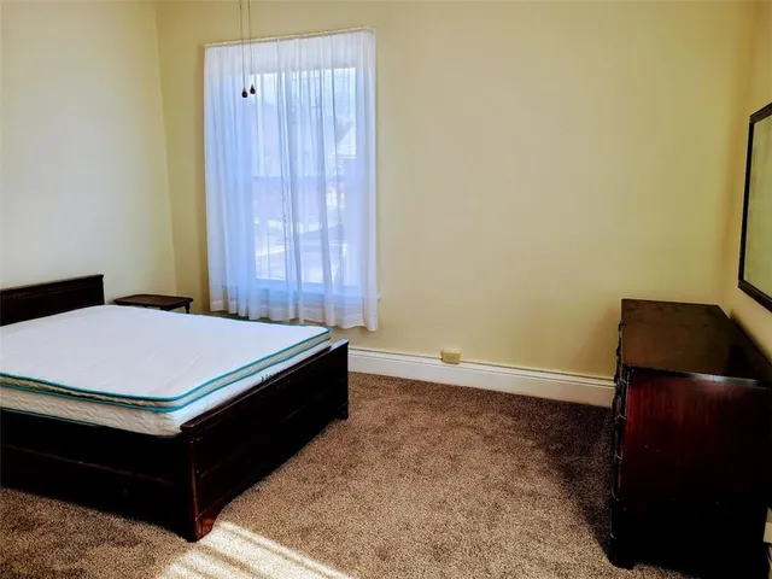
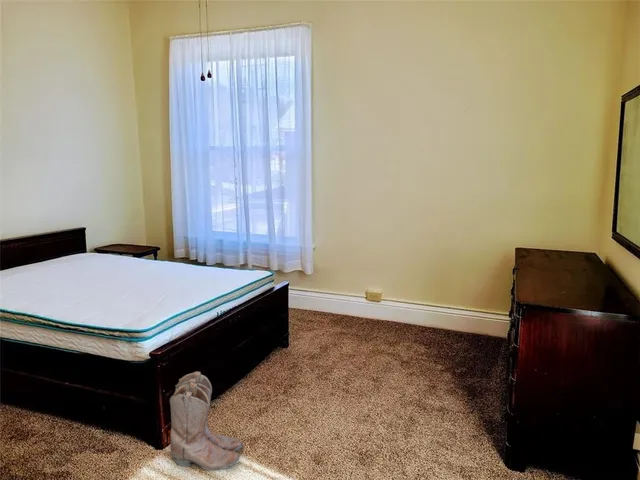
+ boots (206, 417)
